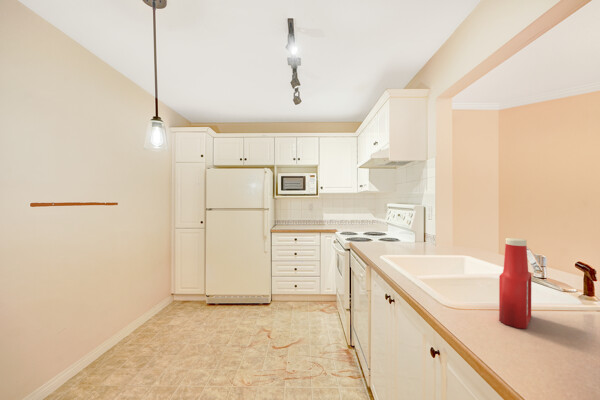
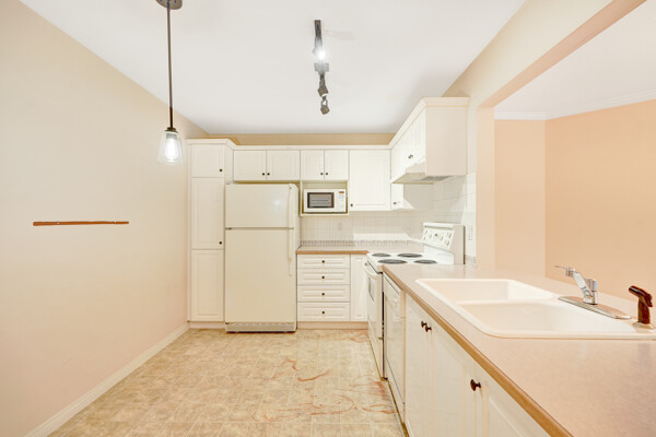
- soap bottle (515, 279)
